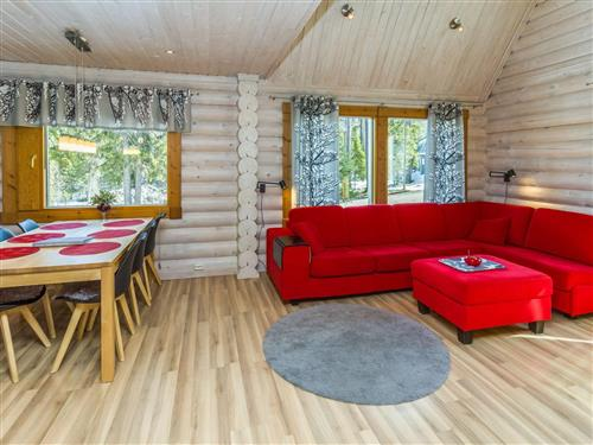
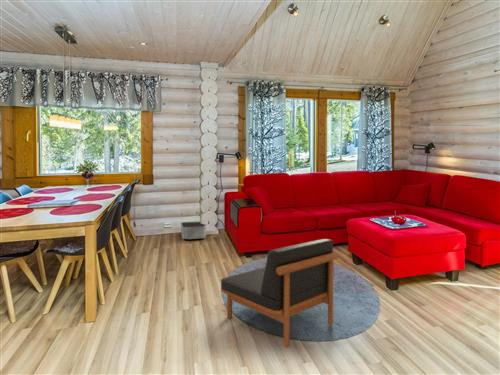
+ armless chair (277, 280)
+ storage bin (193, 229)
